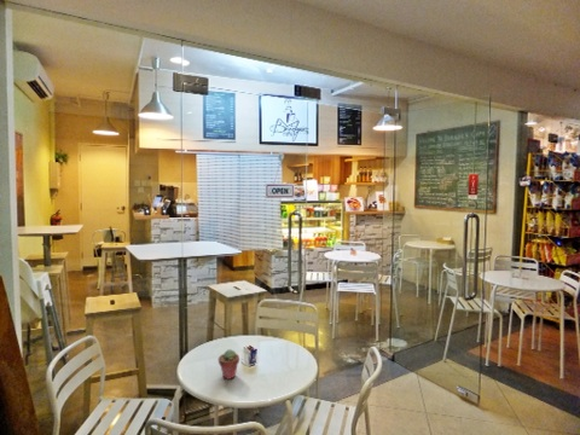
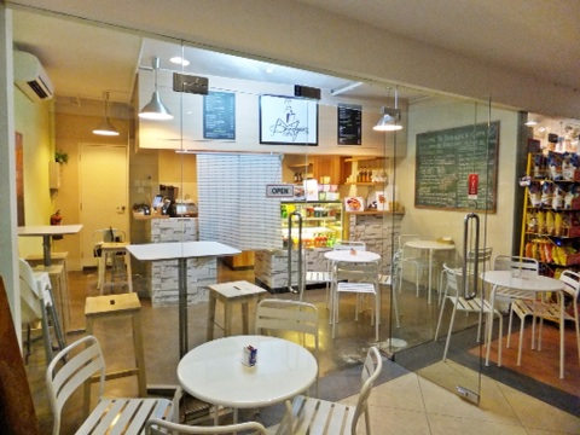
- potted succulent (228, 362)
